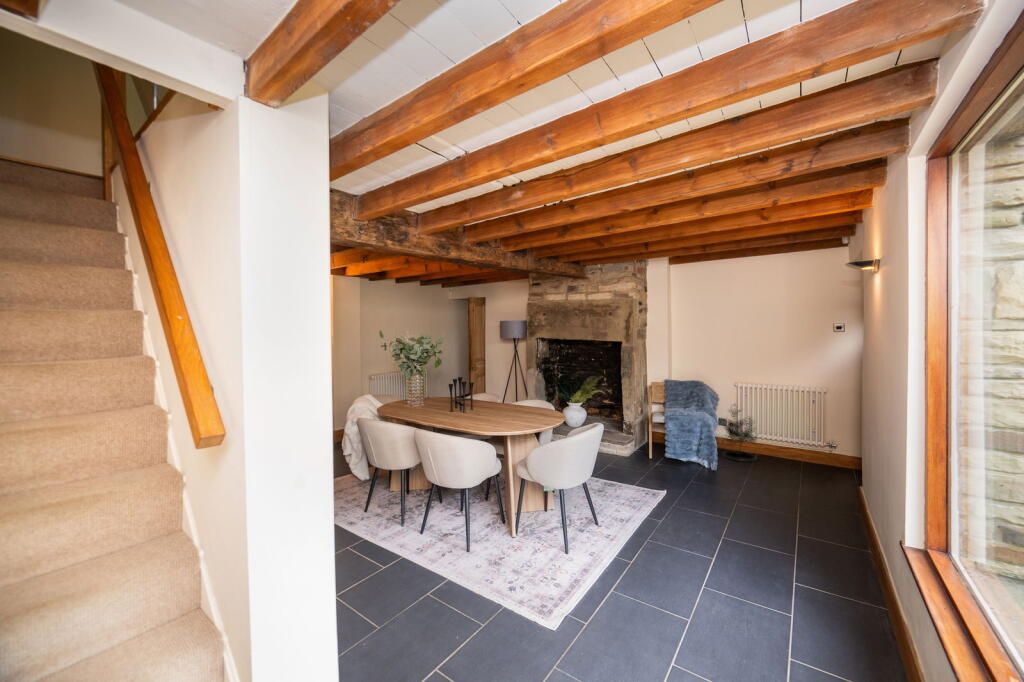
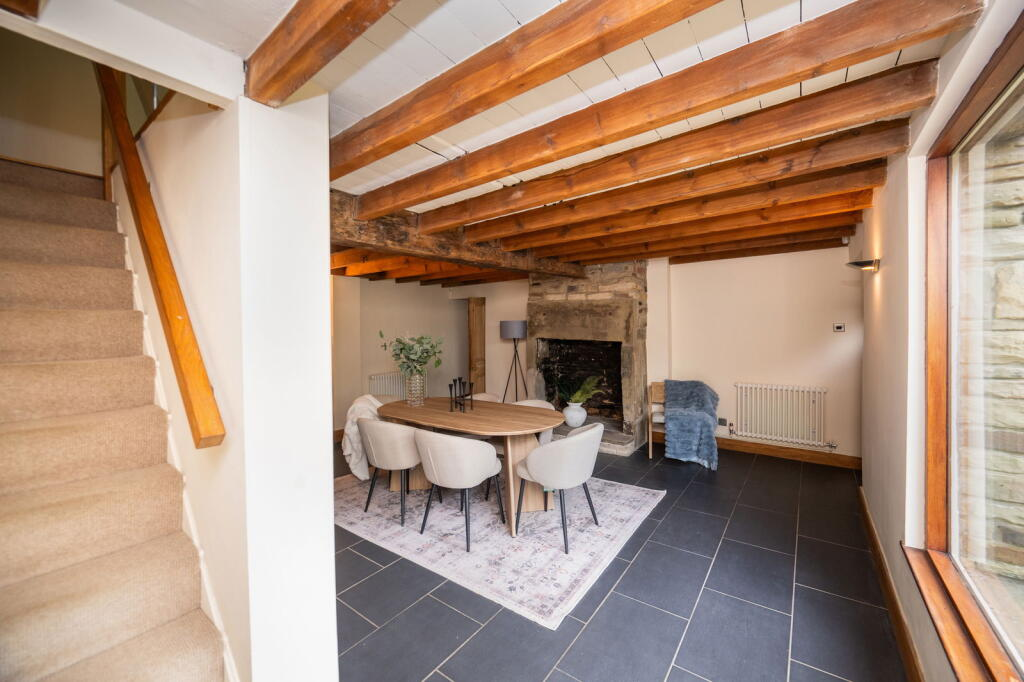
- potted tree (739, 429)
